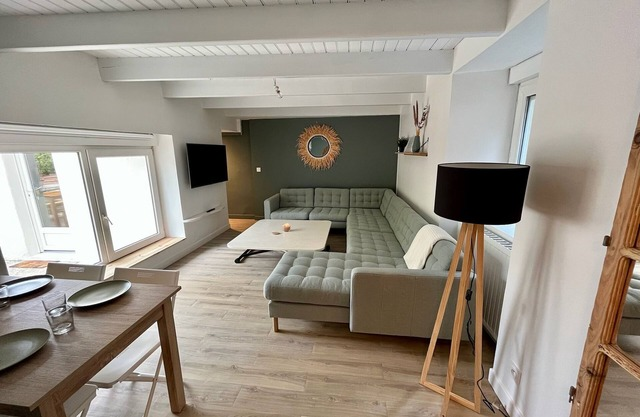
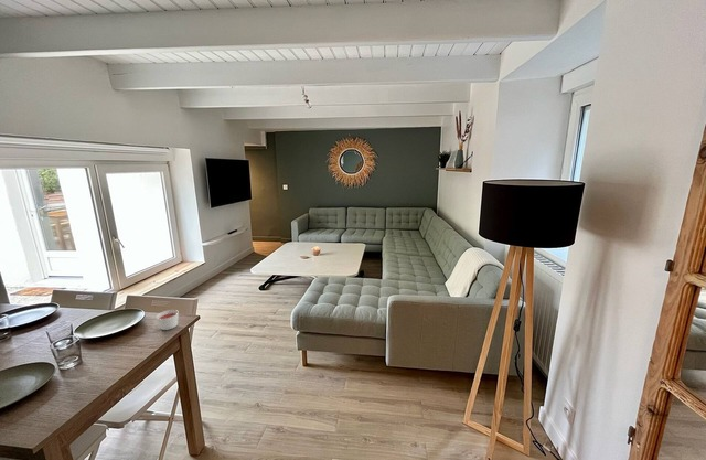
+ candle (168, 320)
